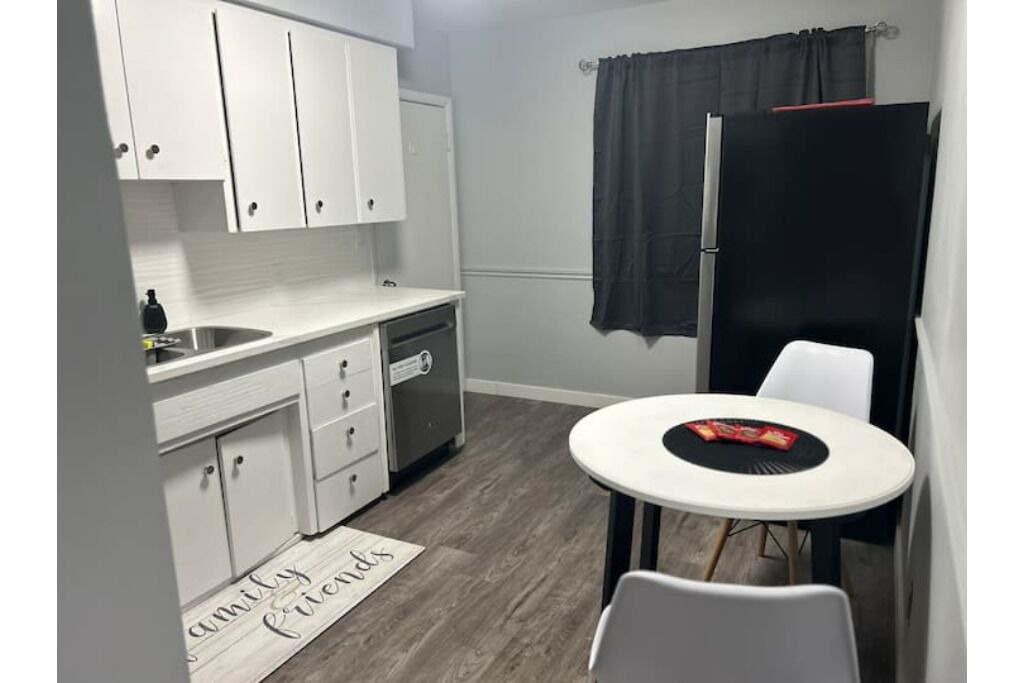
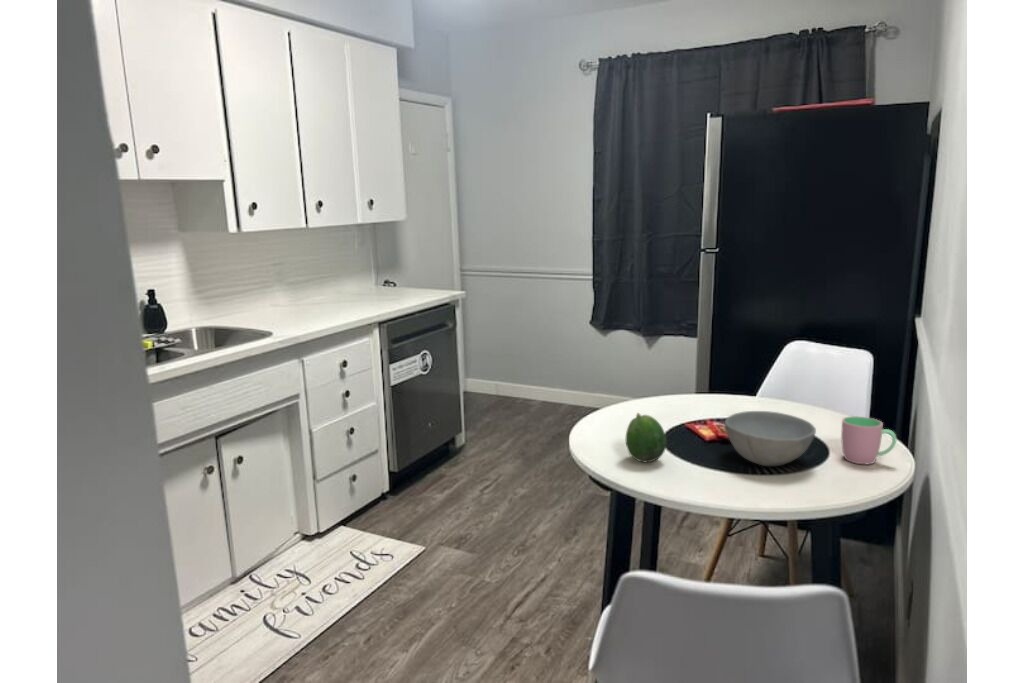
+ bowl (768, 442)
+ cup (867, 441)
+ fruit (645, 438)
